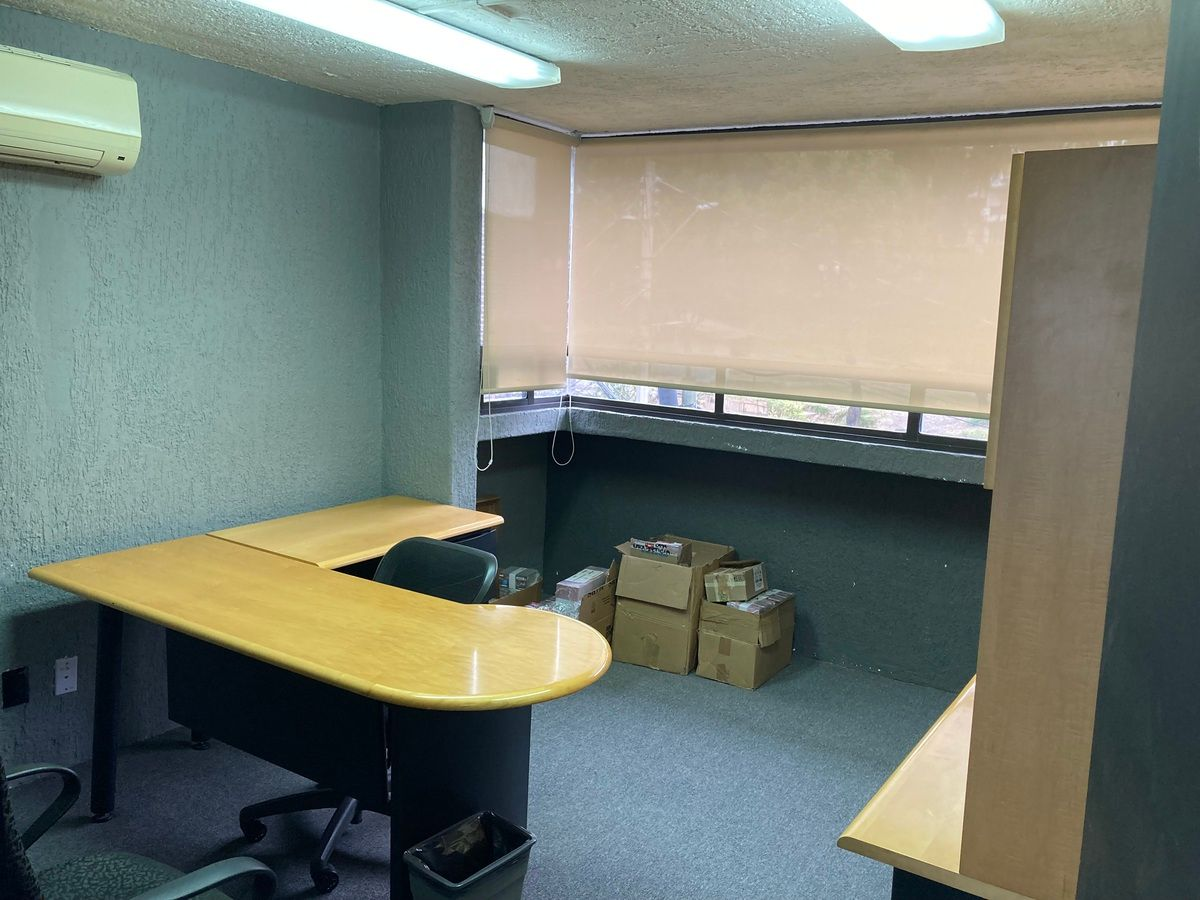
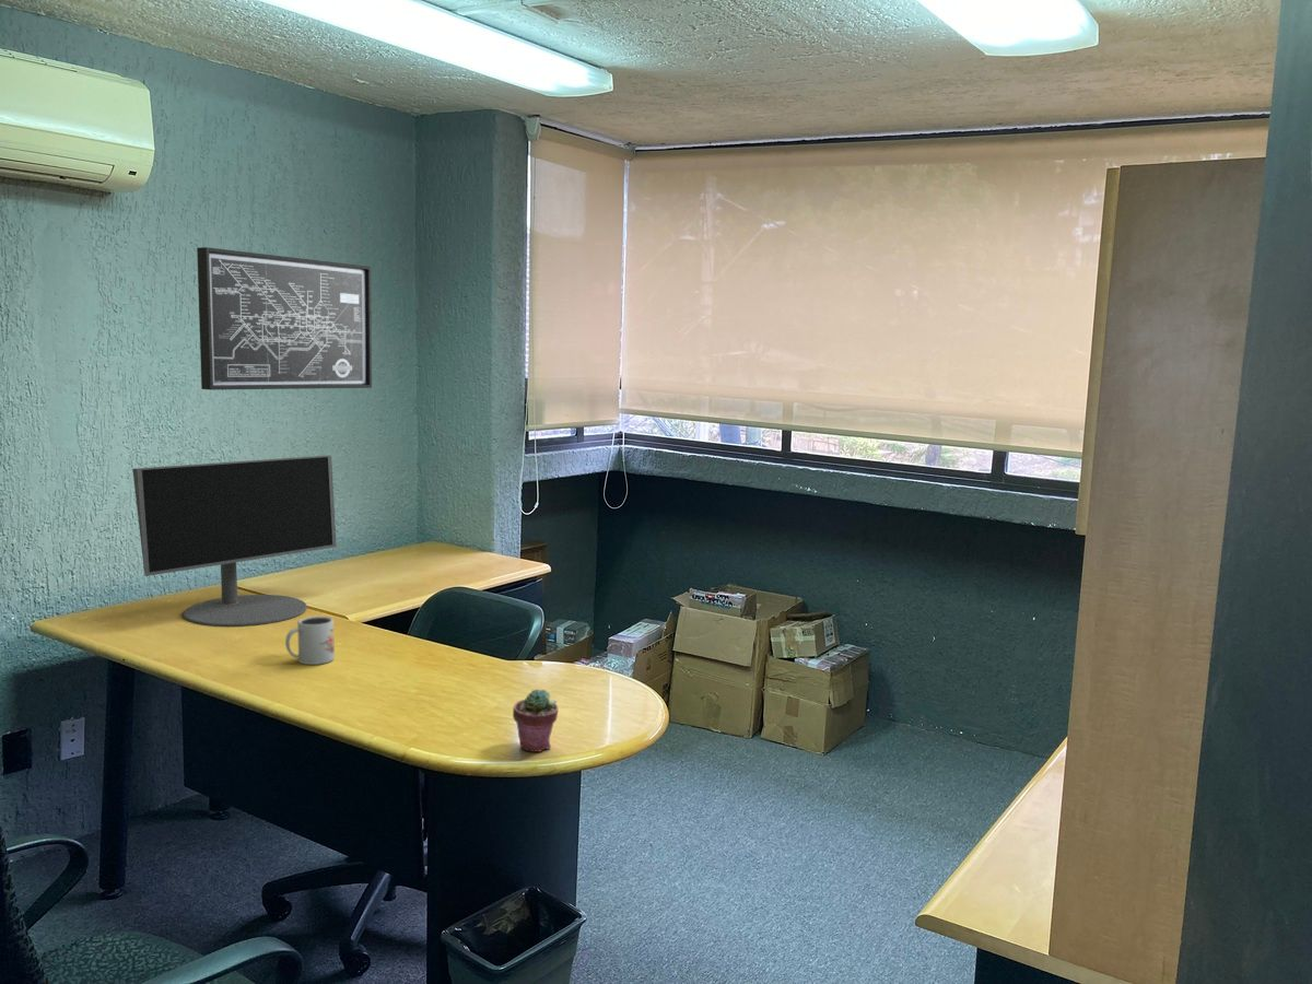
+ computer monitor (244, 537)
+ wall art (292, 324)
+ potted succulent (535, 717)
+ mug (309, 641)
